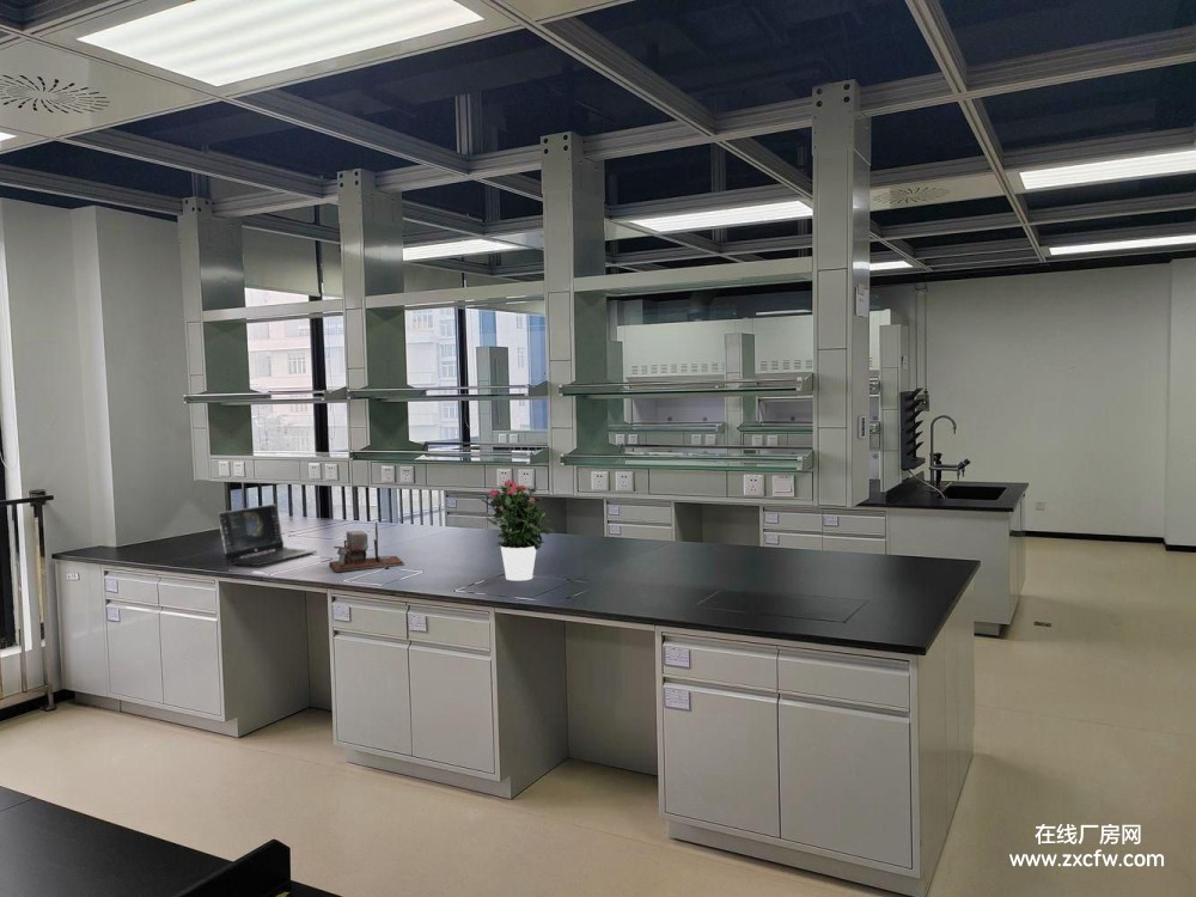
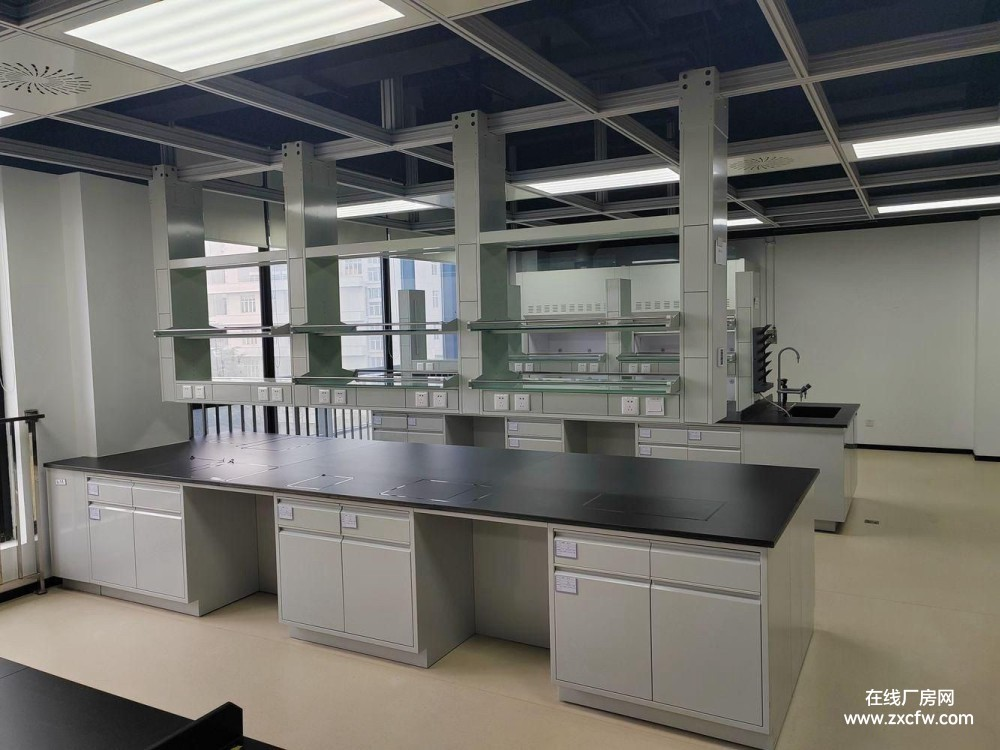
- desk organizer (365, 543)
- potted flower (517, 529)
- laptop (268, 533)
